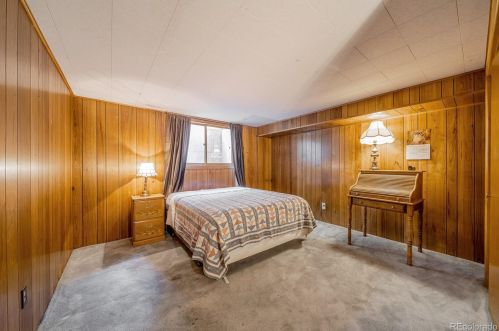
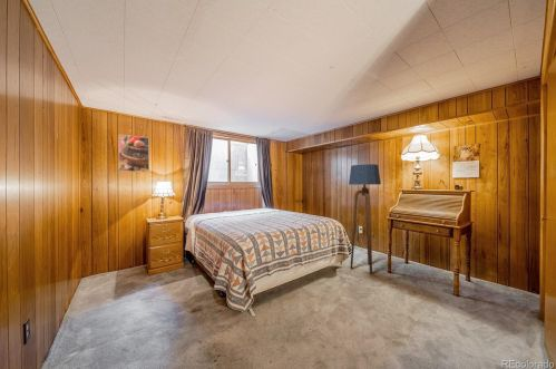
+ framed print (134, 154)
+ floor lamp (367, 216)
